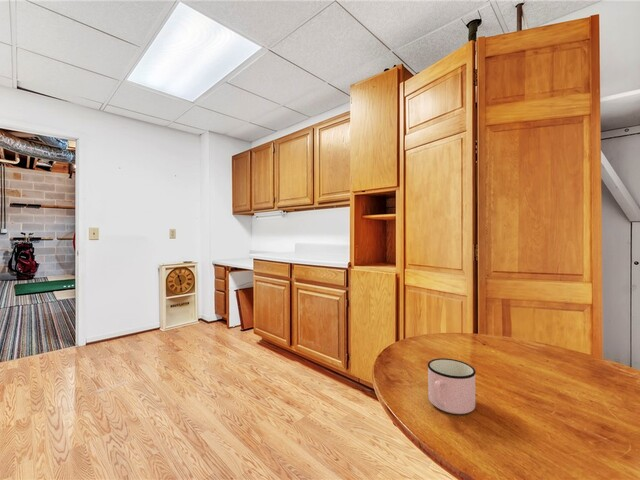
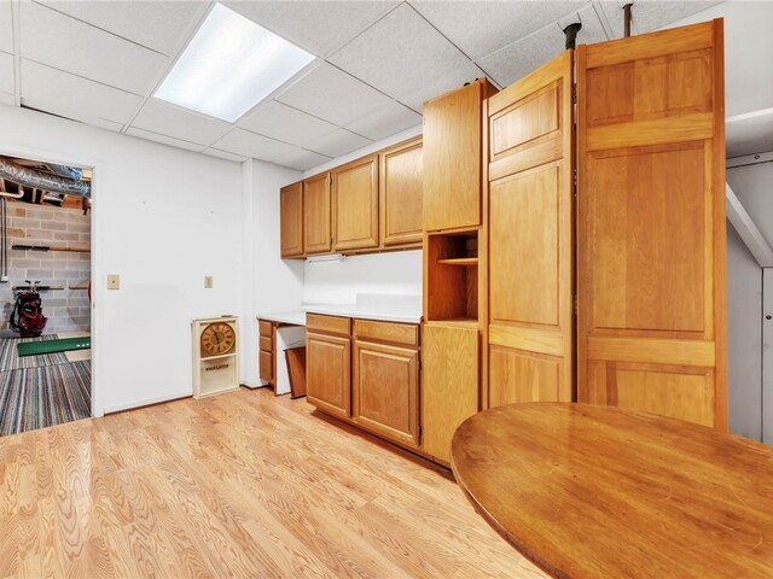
- mug (448, 387)
